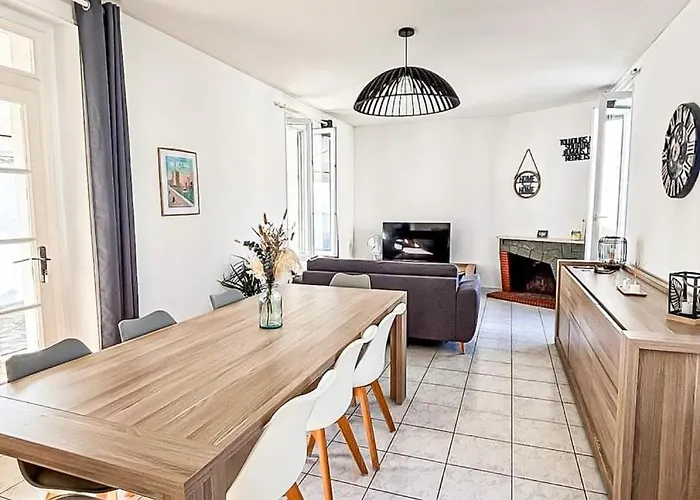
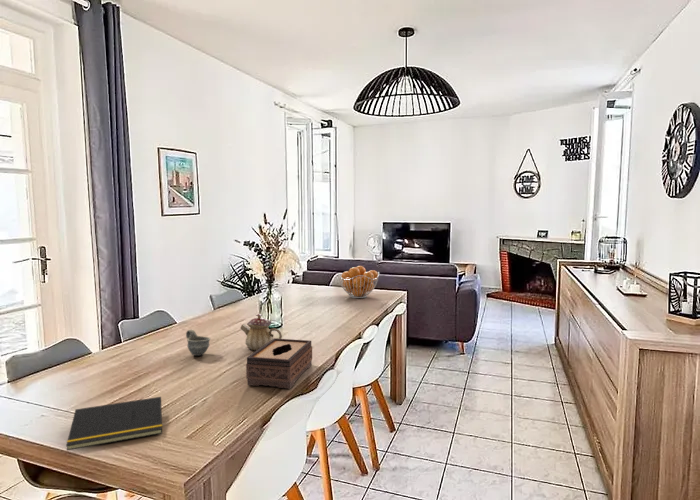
+ tissue box (281, 361)
+ fruit basket (358, 281)
+ notepad (118, 421)
+ cup (198, 342)
+ teapot (261, 330)
